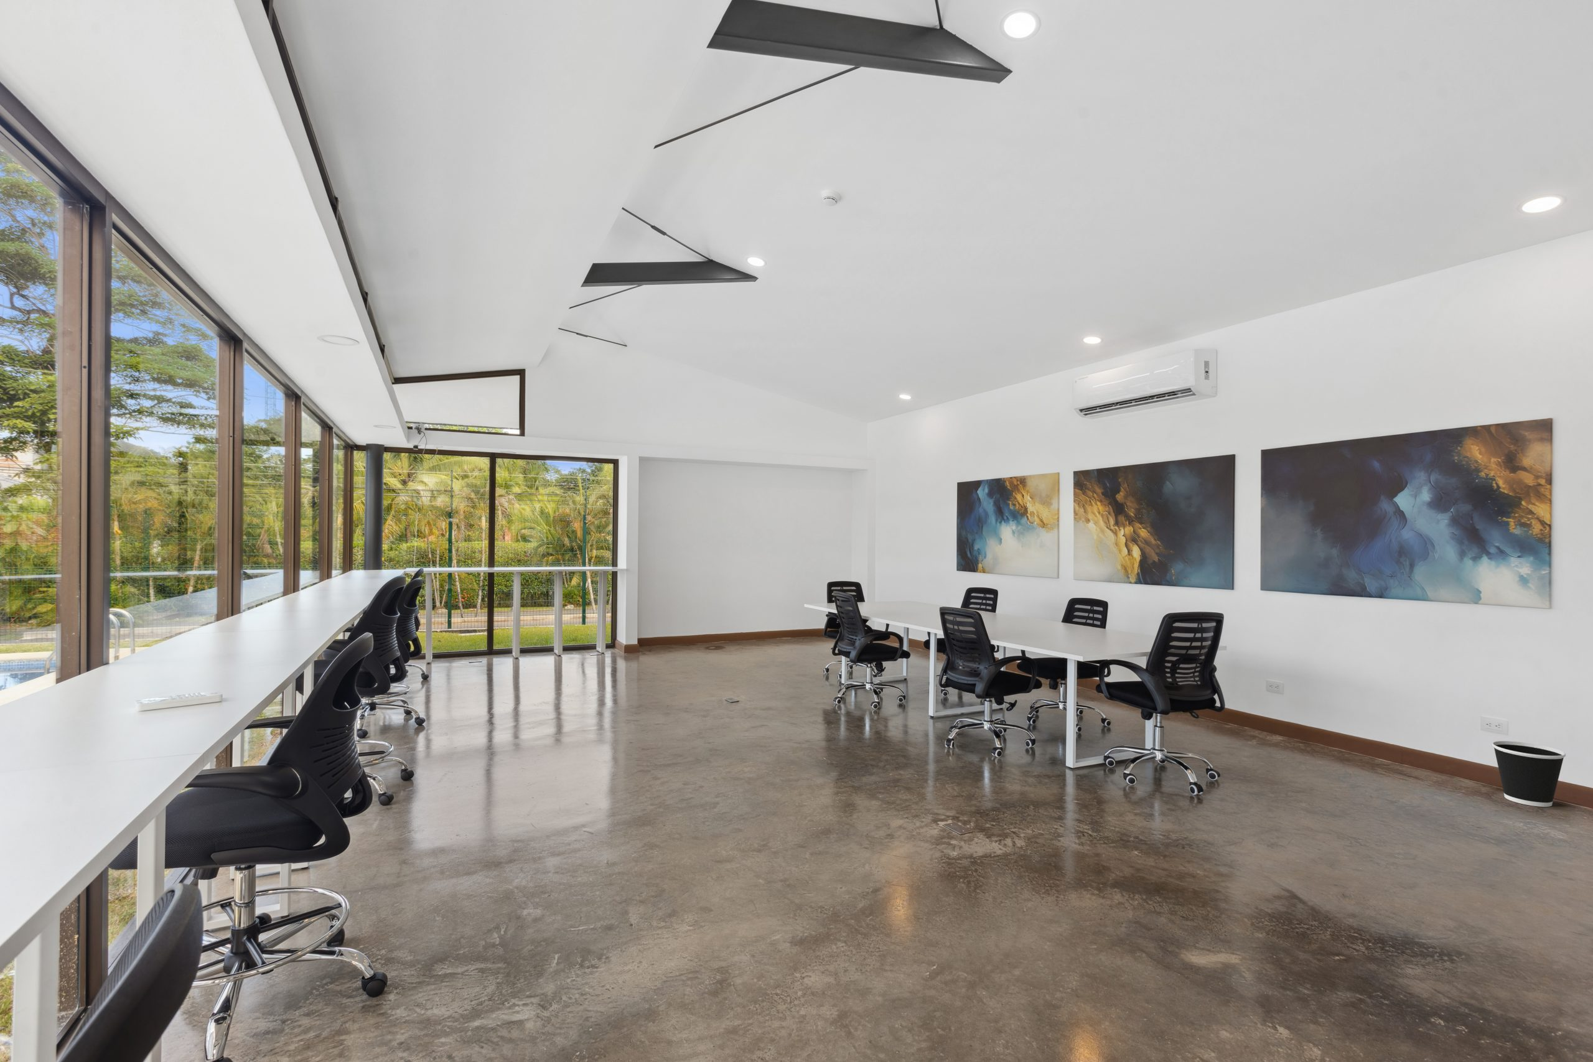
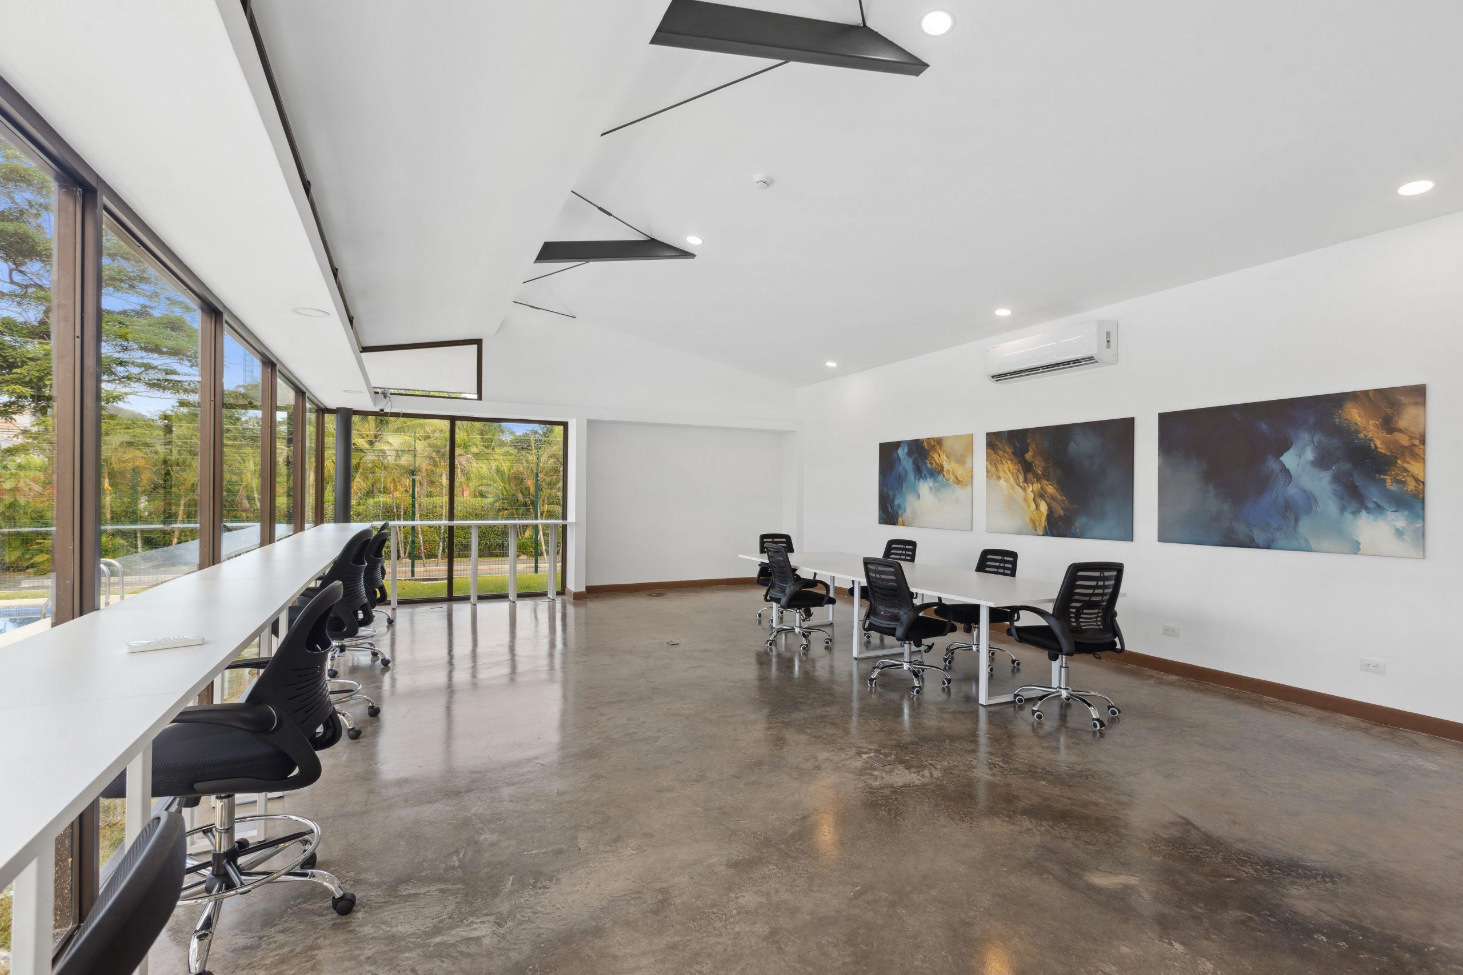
- wastebasket (1528, 774)
